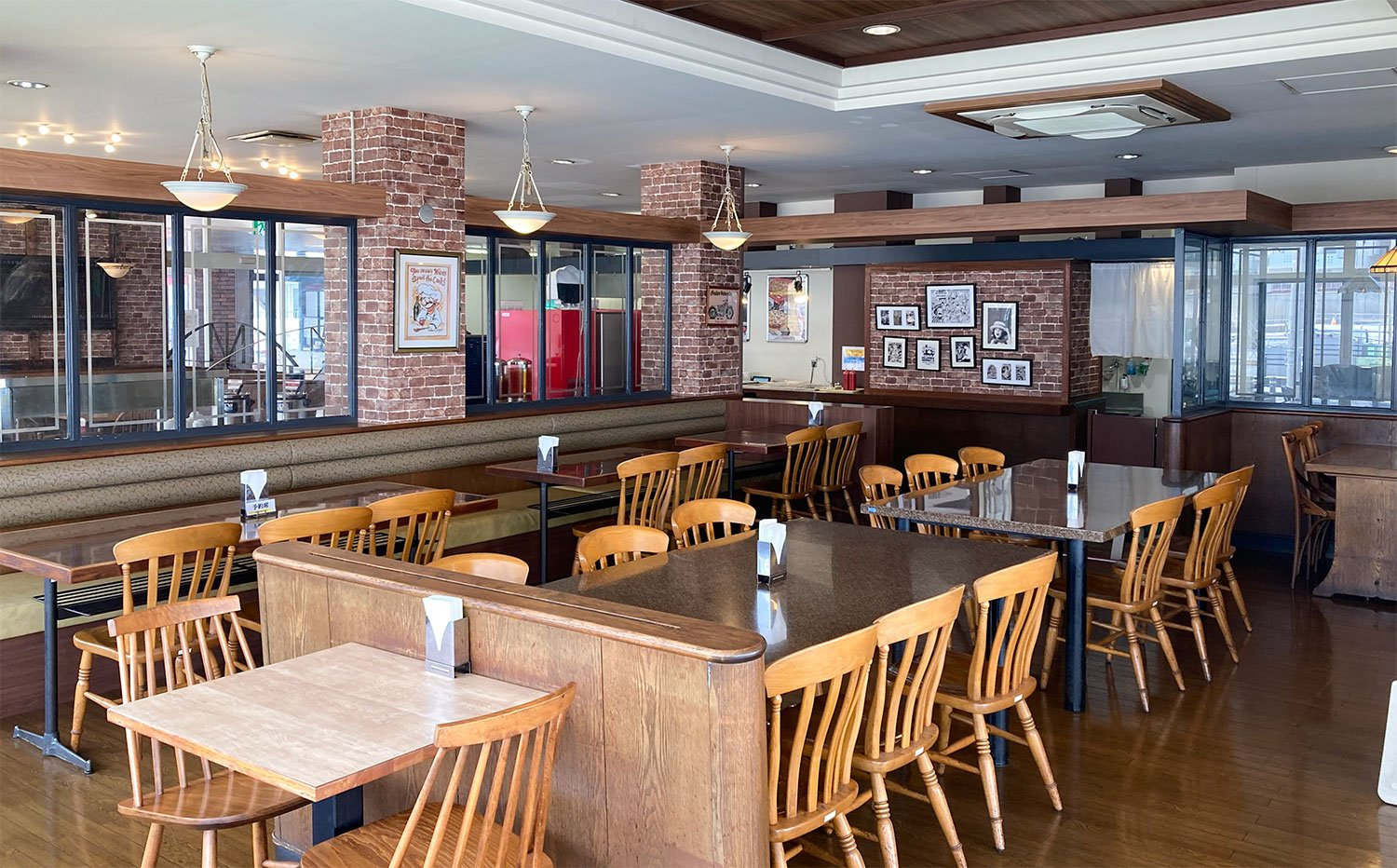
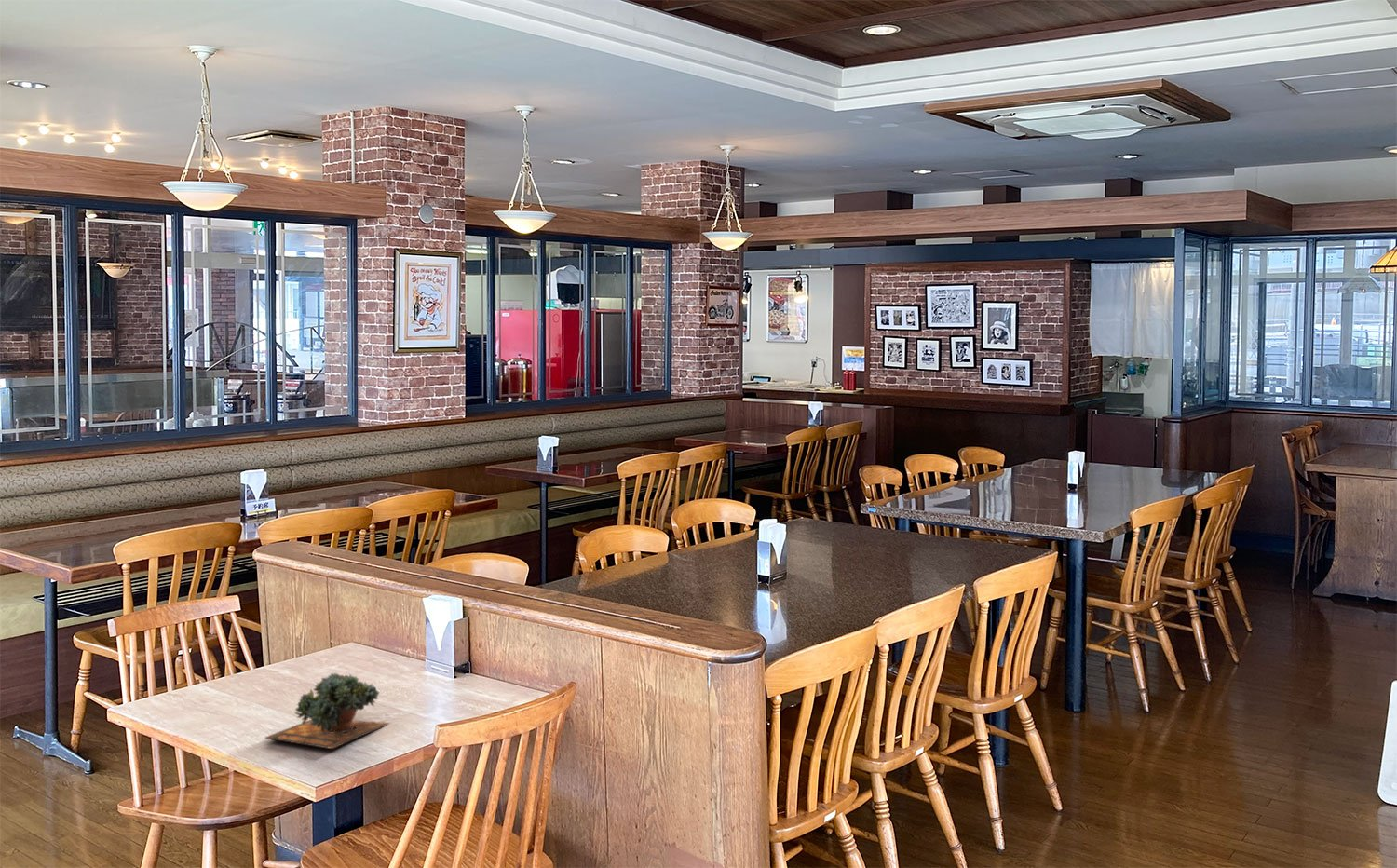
+ succulent plant (333, 700)
